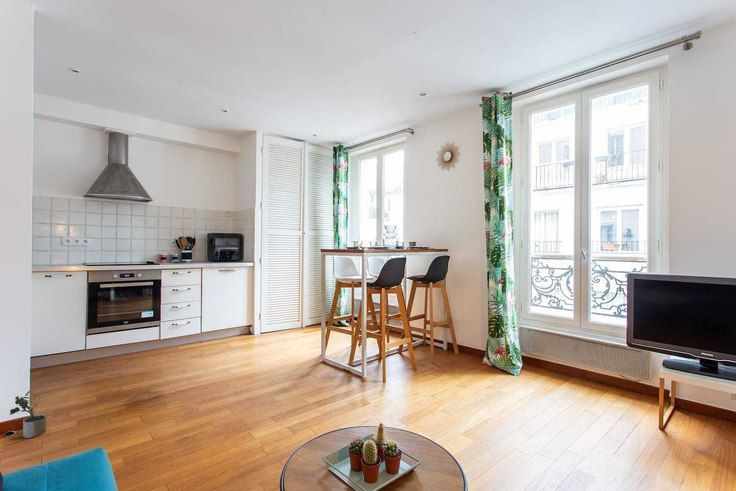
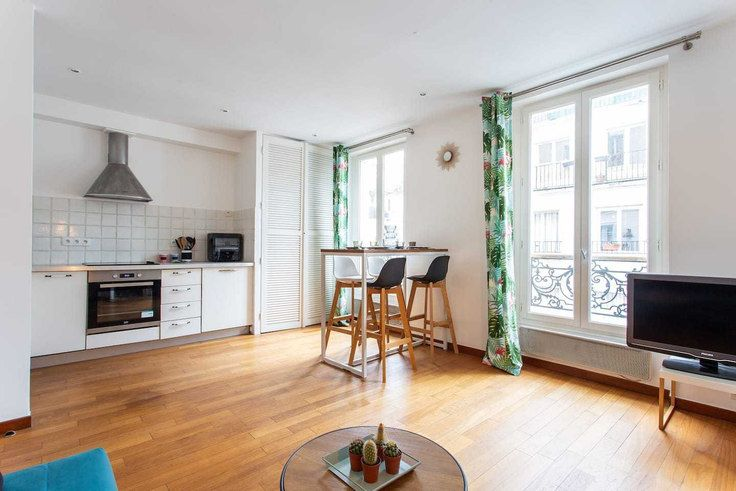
- potted plant (28, 412)
